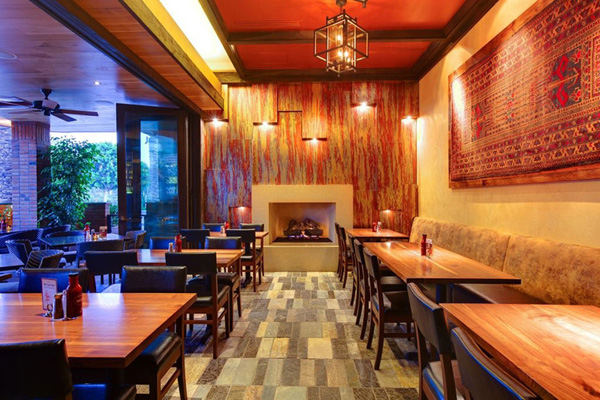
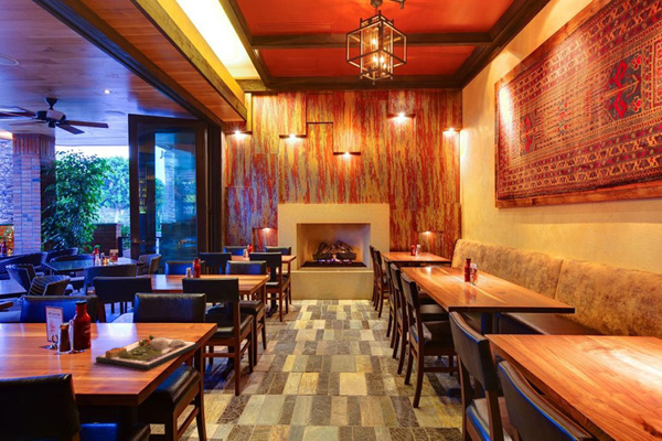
+ dinner plate (149, 347)
